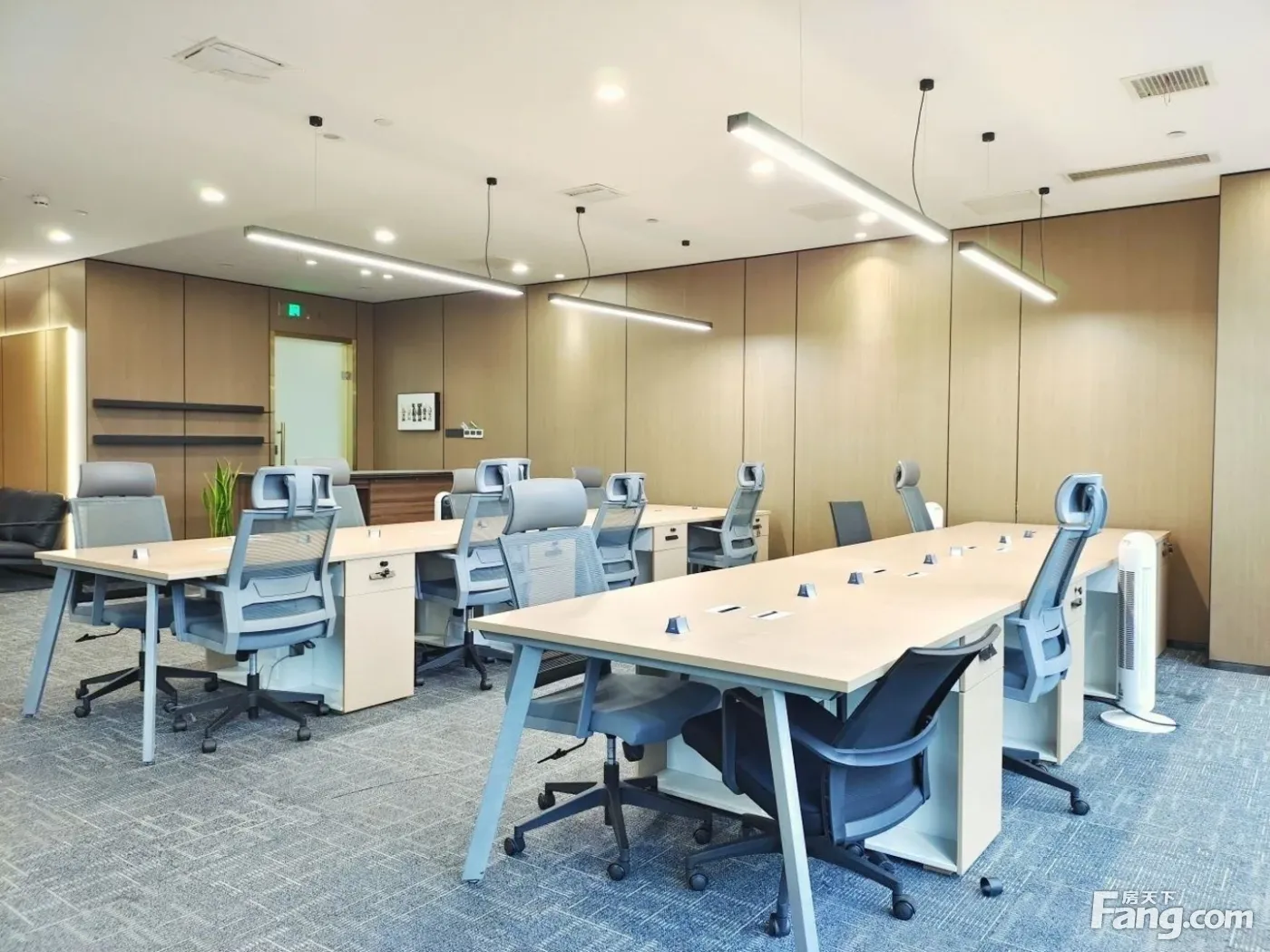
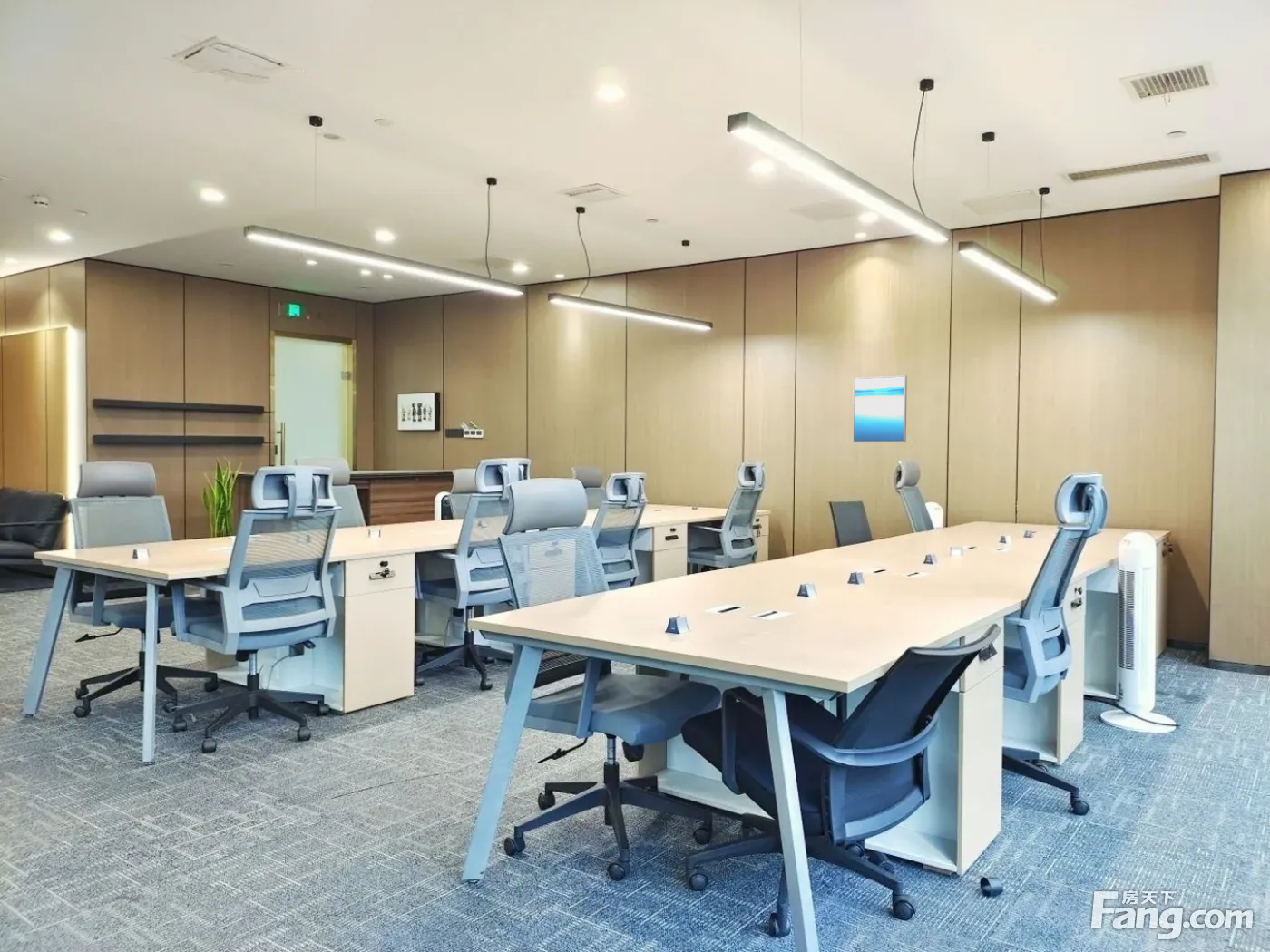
+ wall art (879, 410)
